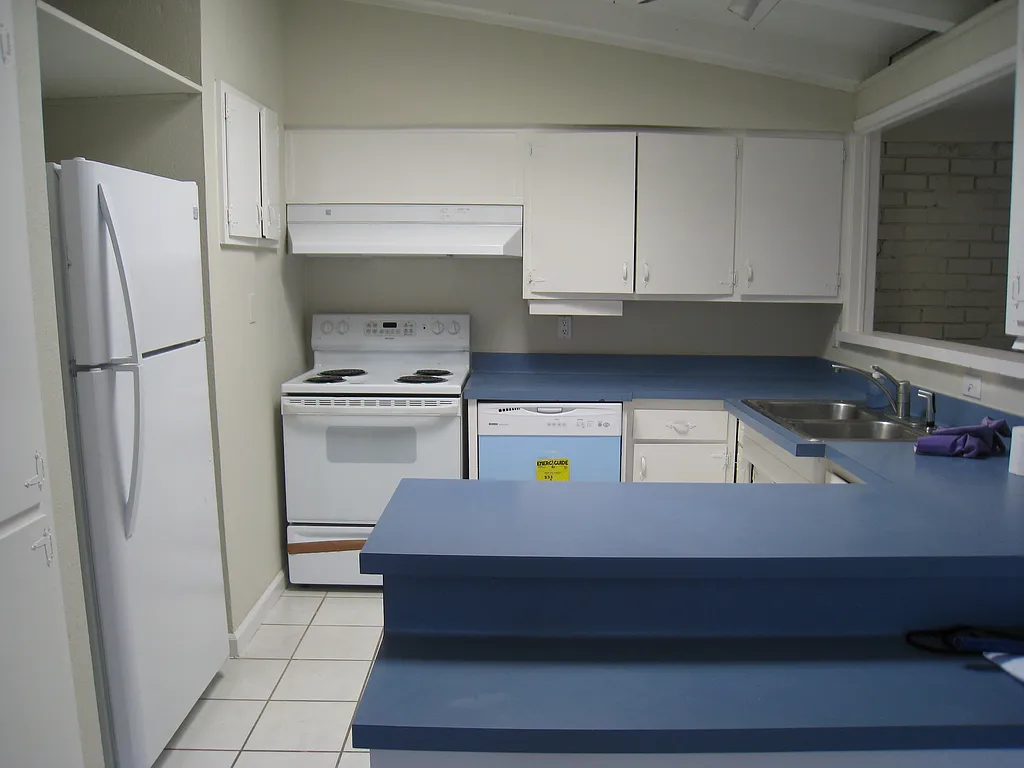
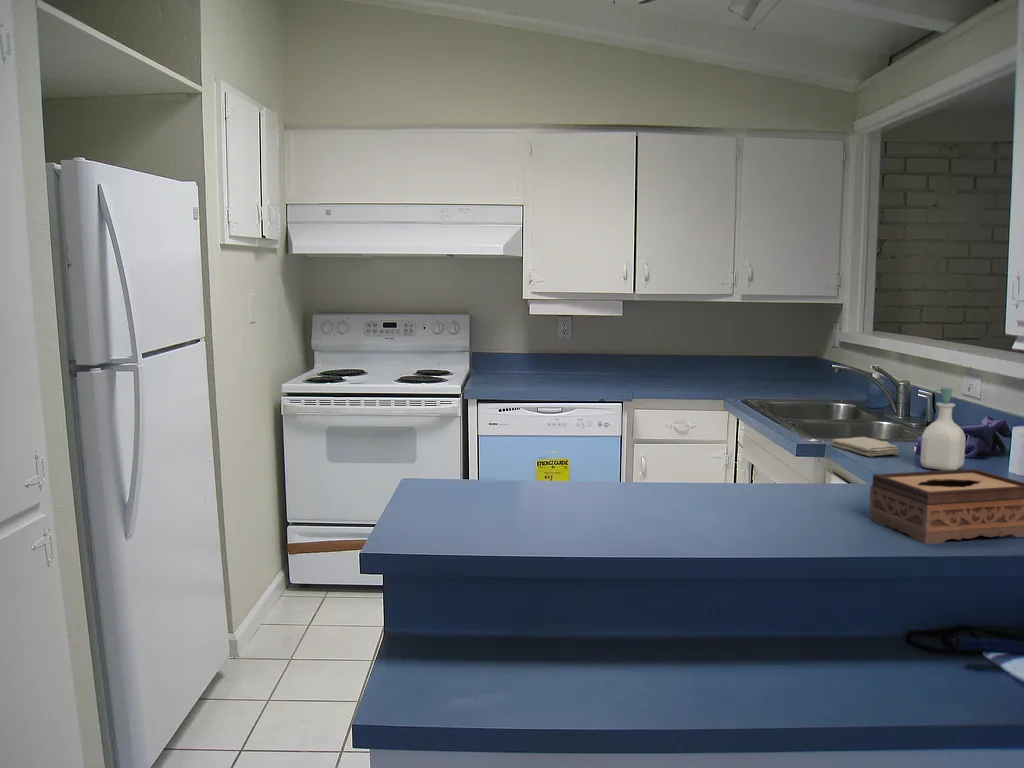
+ soap bottle (944, 428)
+ tissue box (951, 504)
+ washcloth (864, 445)
